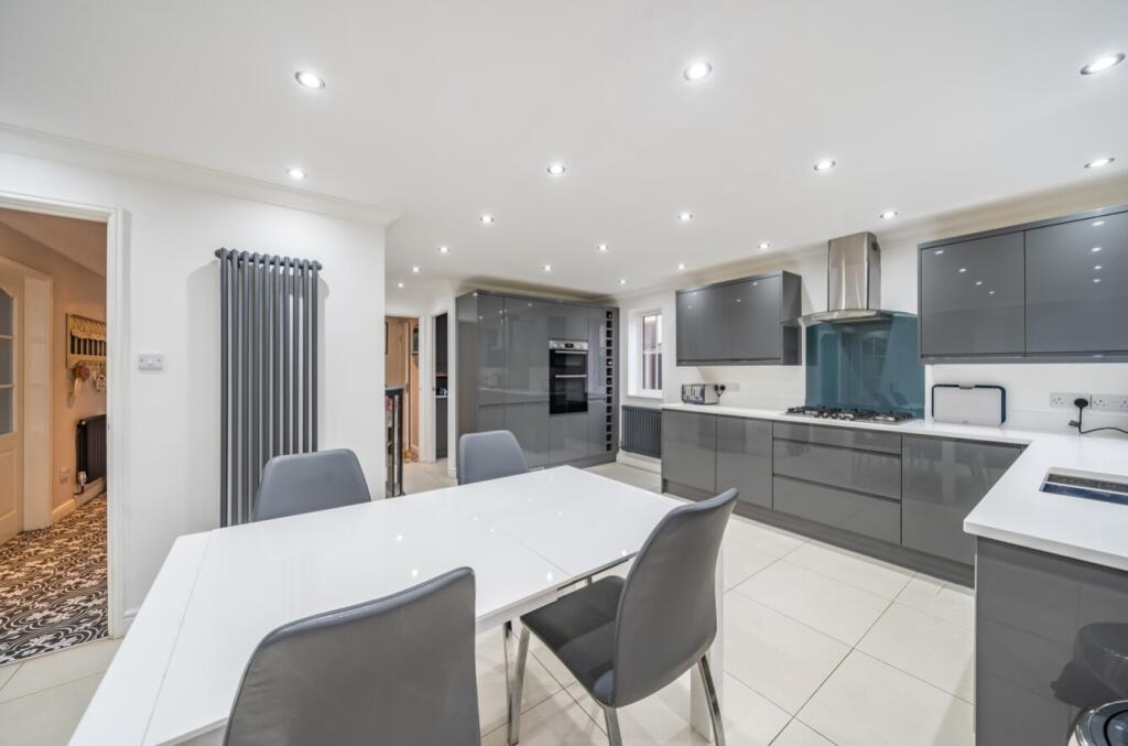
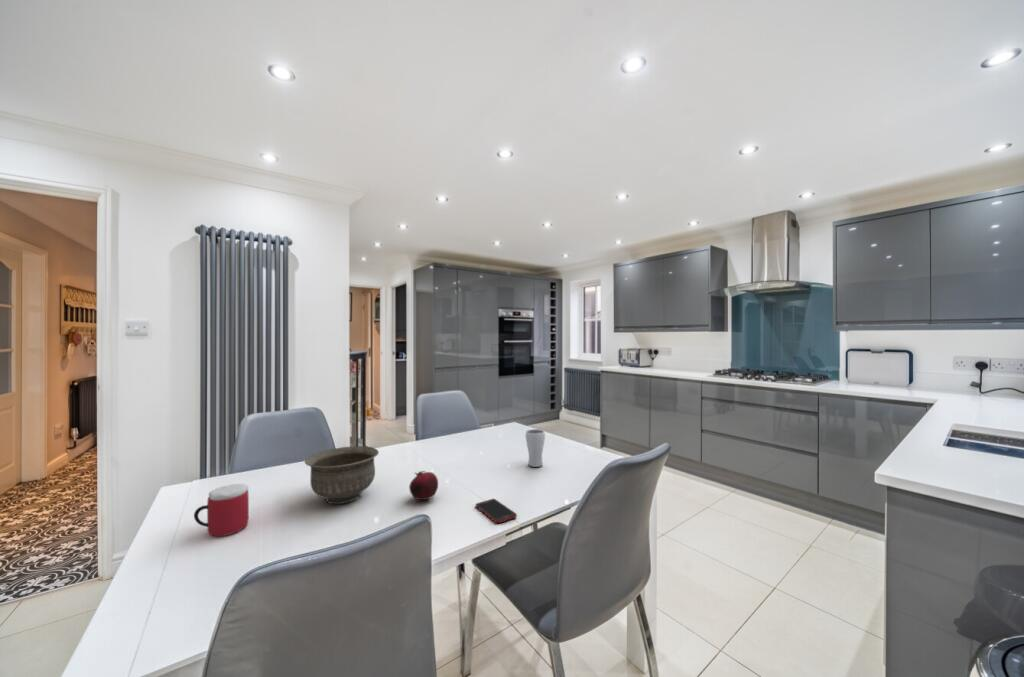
+ mug (222, 509)
+ drinking glass (535, 448)
+ bowl (343, 476)
+ fruit (424, 484)
+ cell phone (495, 510)
